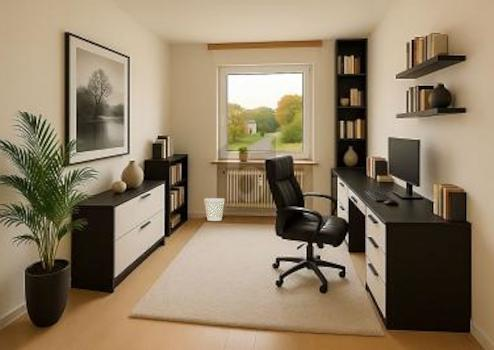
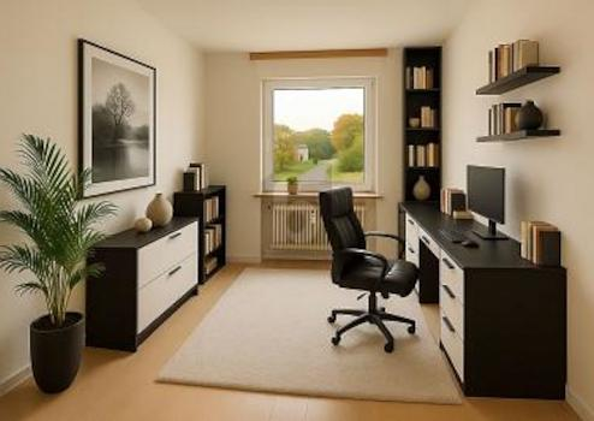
- wastebasket (214, 210)
